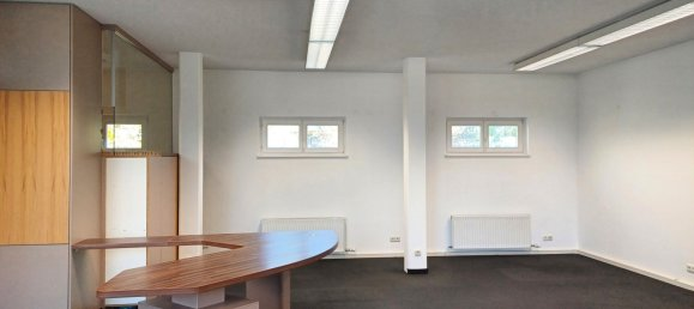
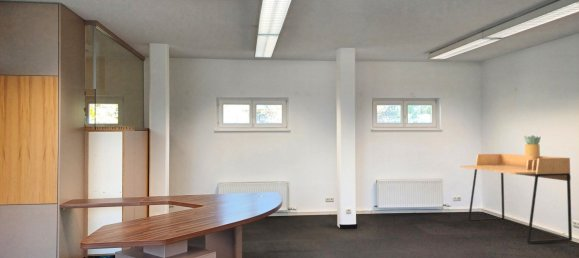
+ potted plant (531, 156)
+ desk (503, 192)
